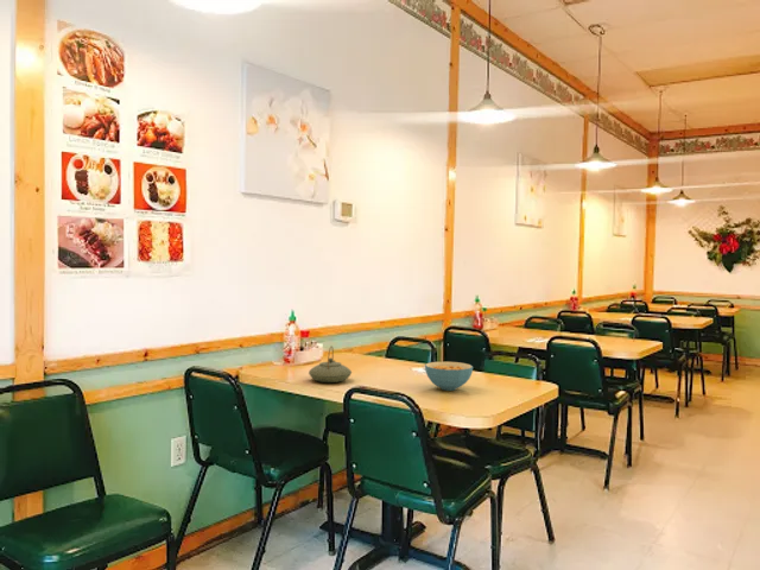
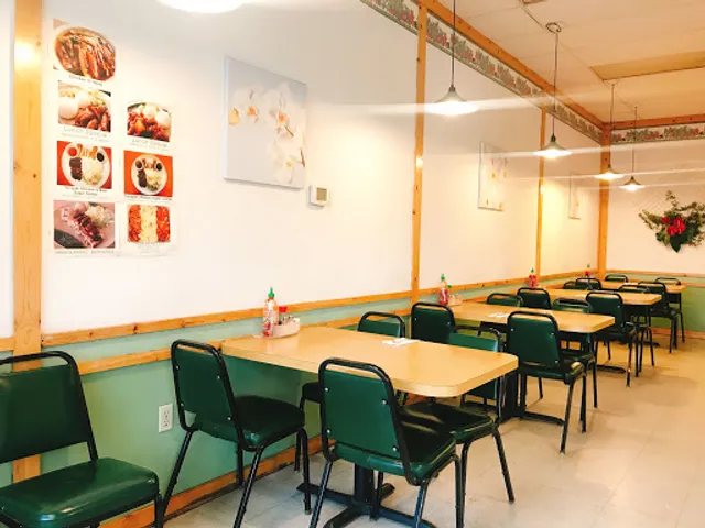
- cereal bowl (448, 376)
- teapot (330, 362)
